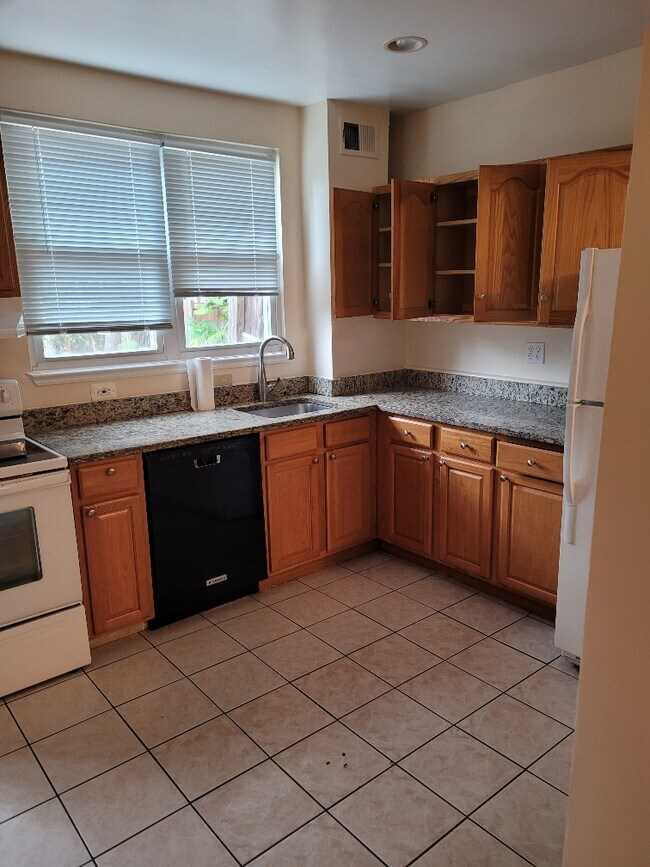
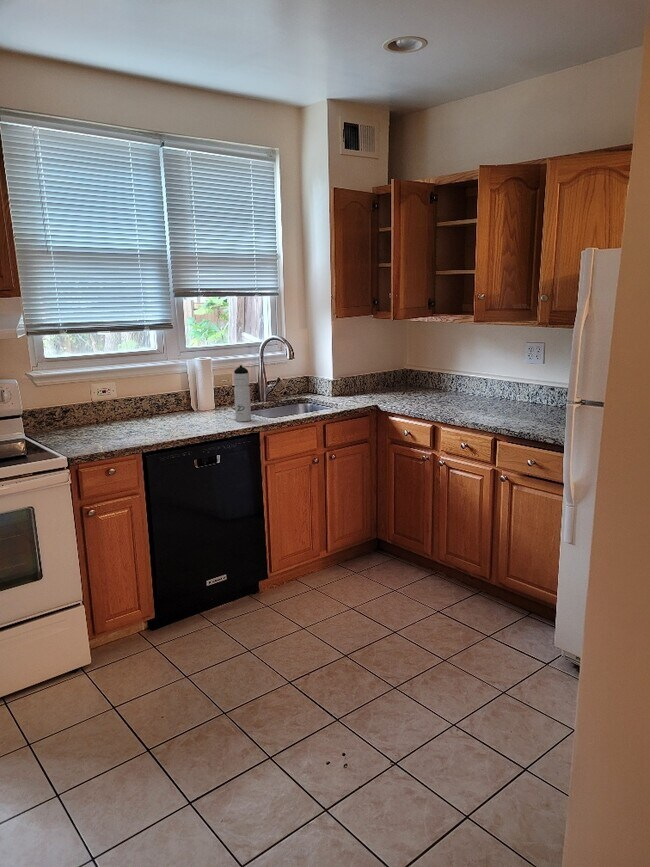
+ water bottle (242, 392)
